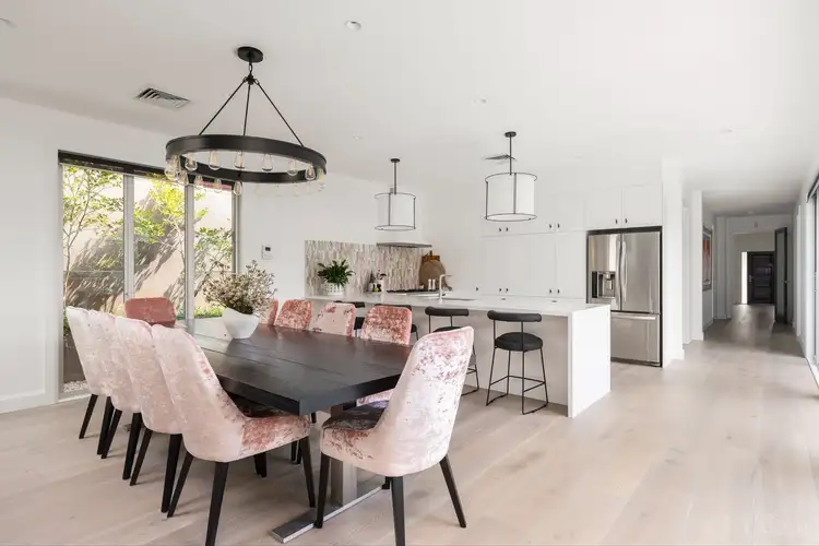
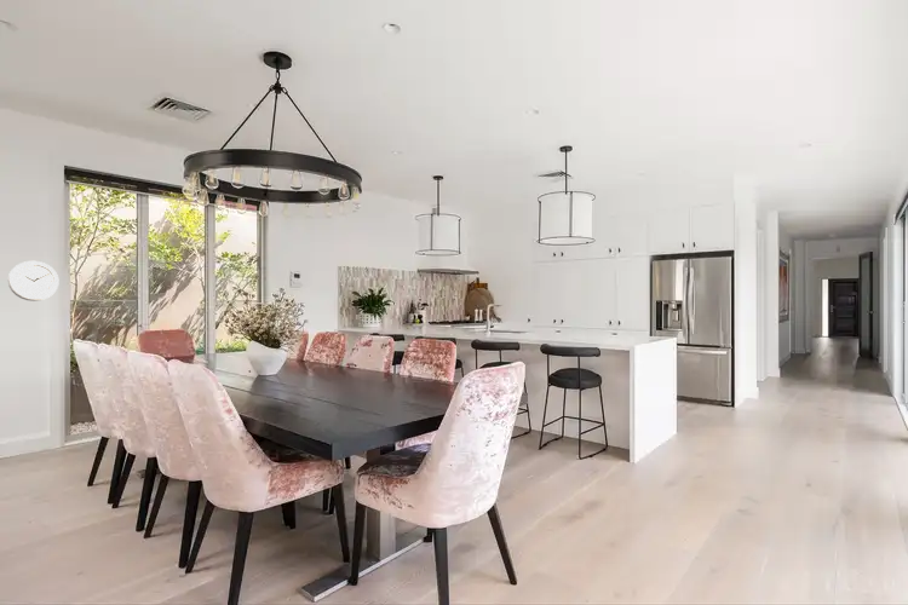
+ wall clock (34, 281)
